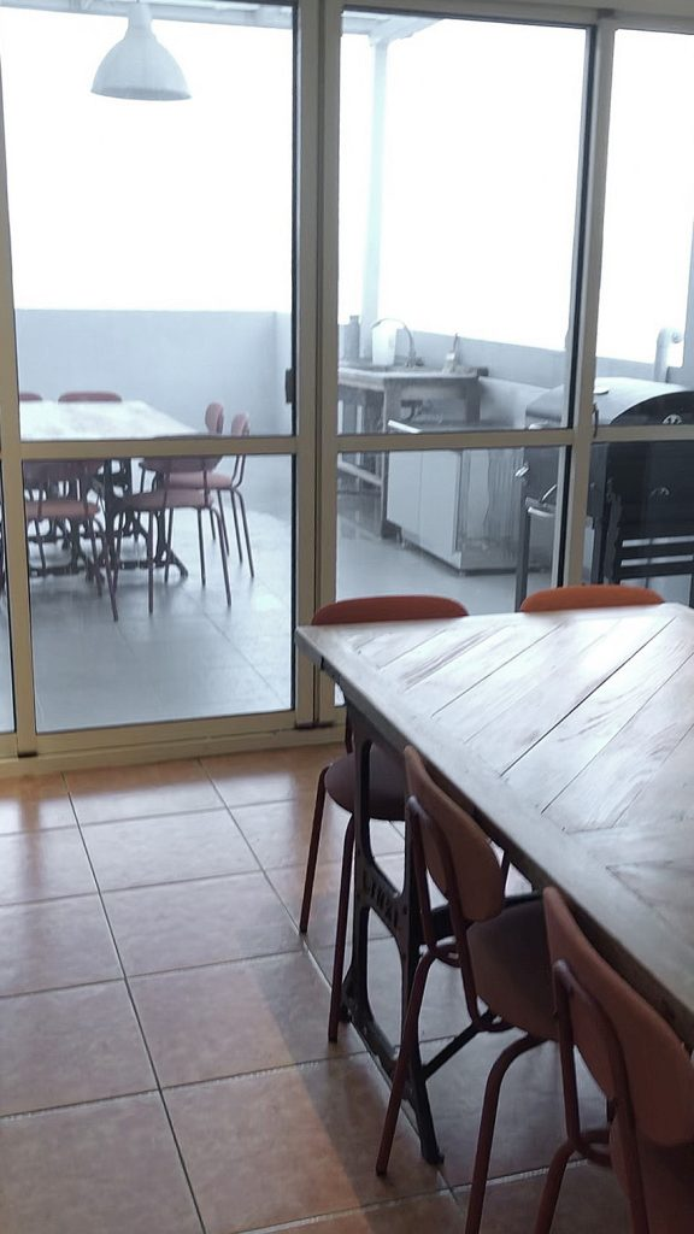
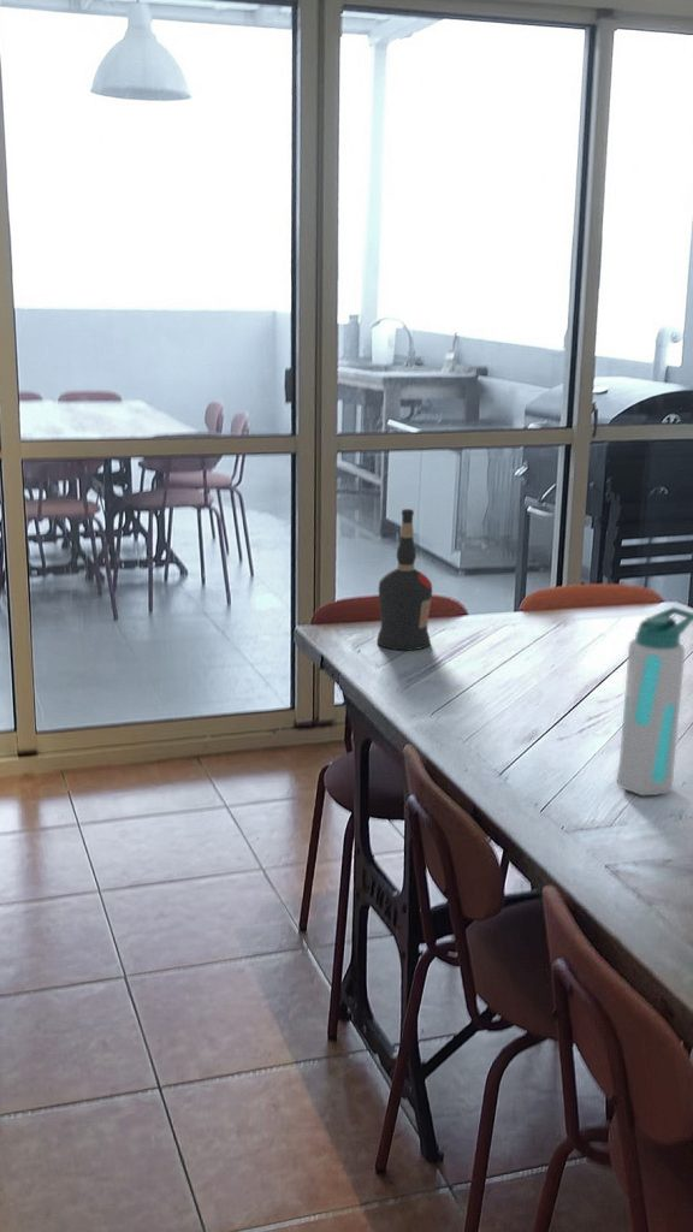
+ liquor bottle (405, 576)
+ water bottle (654, 701)
